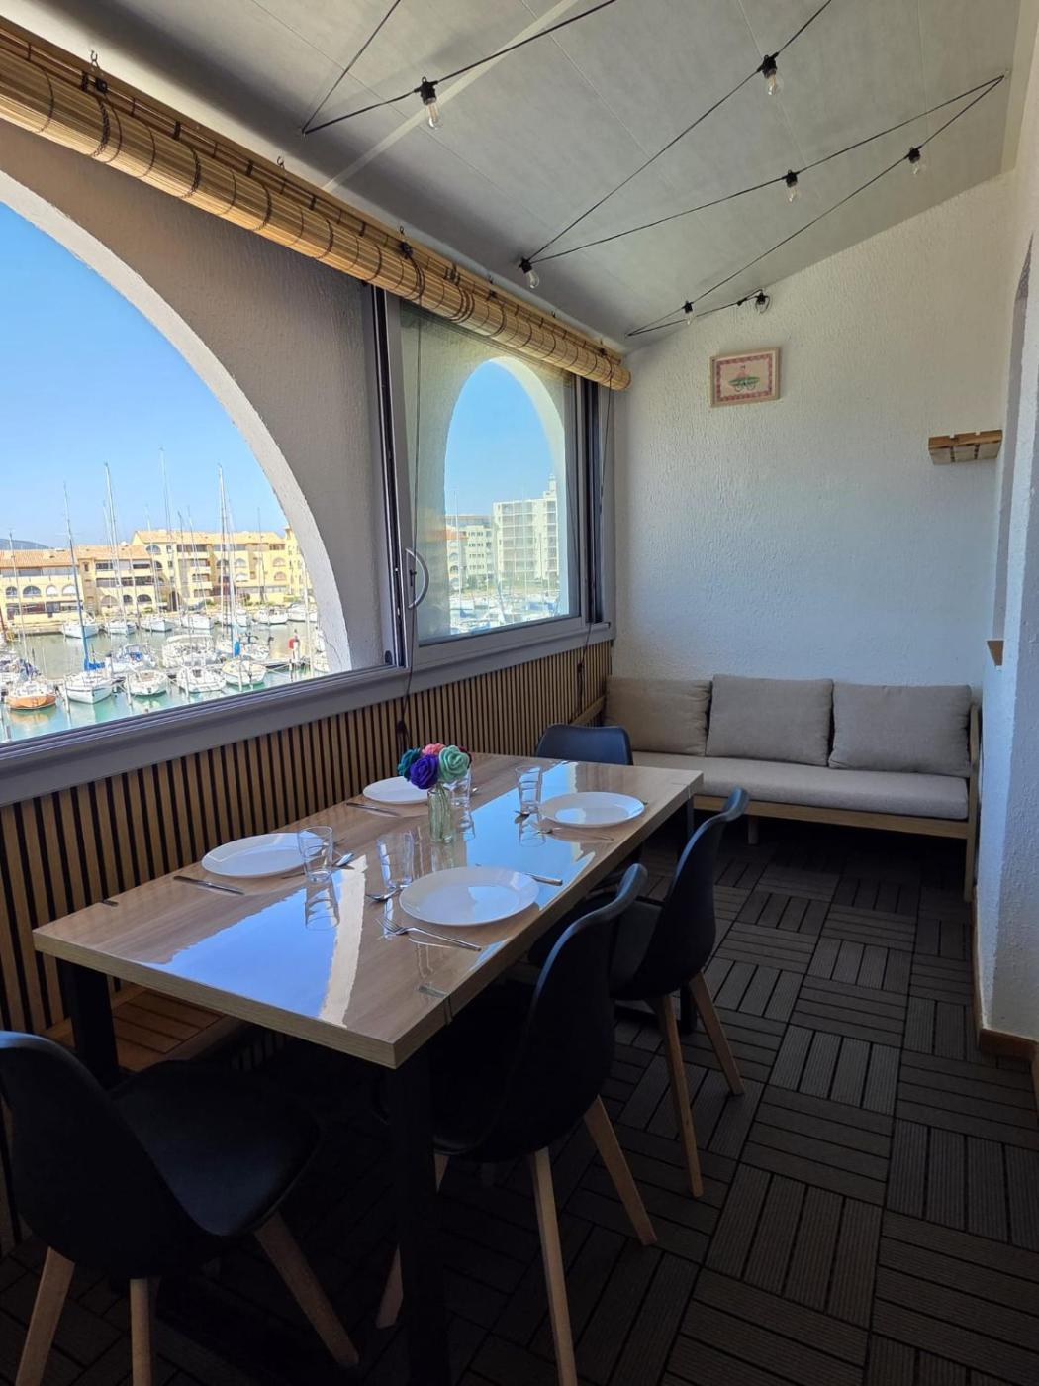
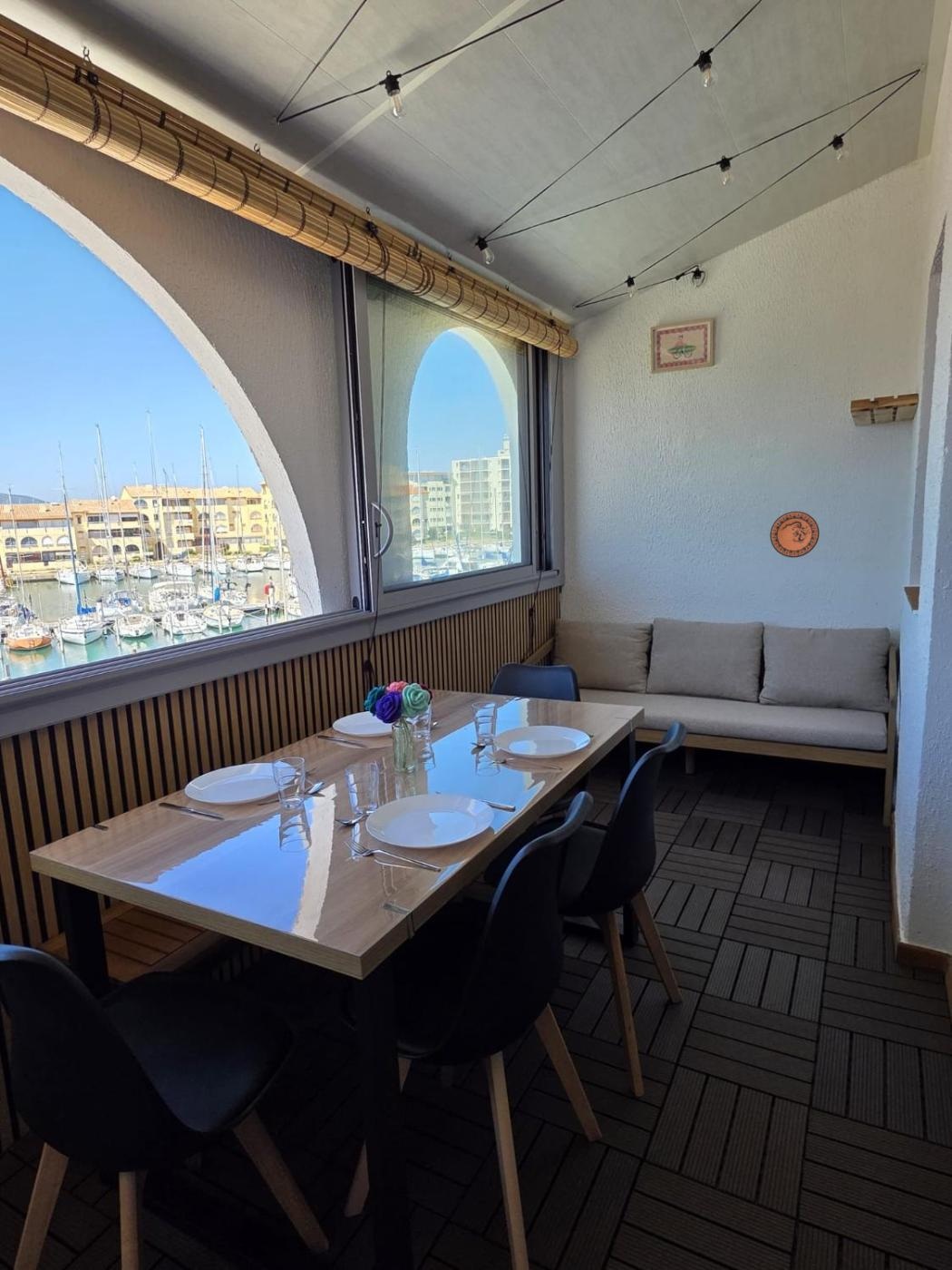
+ decorative plate (794, 534)
